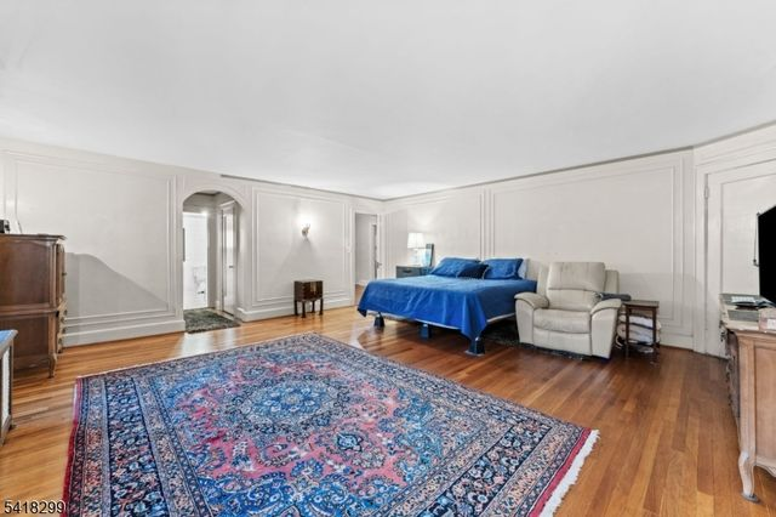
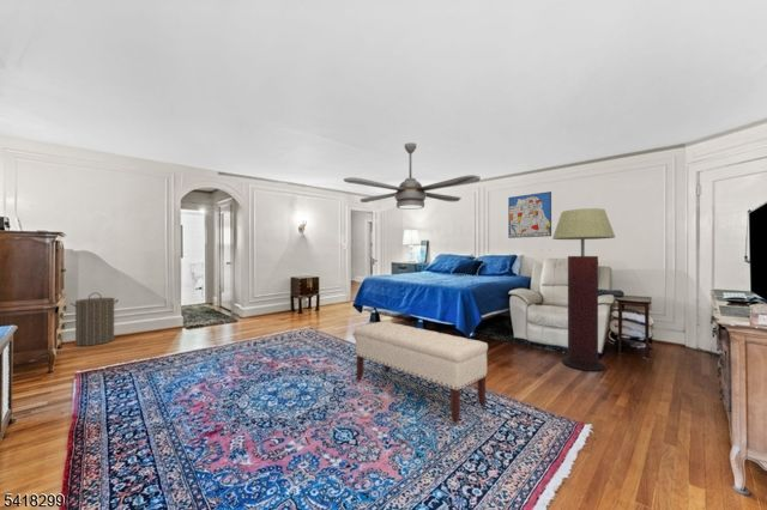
+ wall art (529, 215)
+ laundry hamper (95, 317)
+ ceiling fan (410, 176)
+ bench (415, 362)
+ floor lamp (582, 287)
